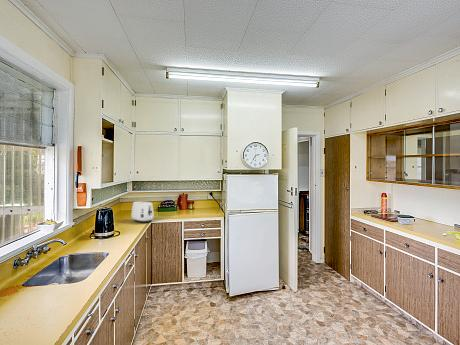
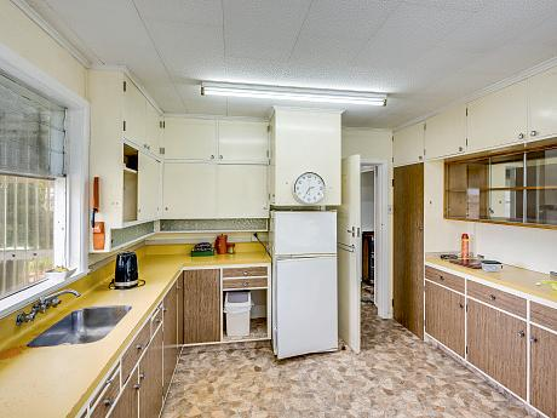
- toaster (142, 212)
